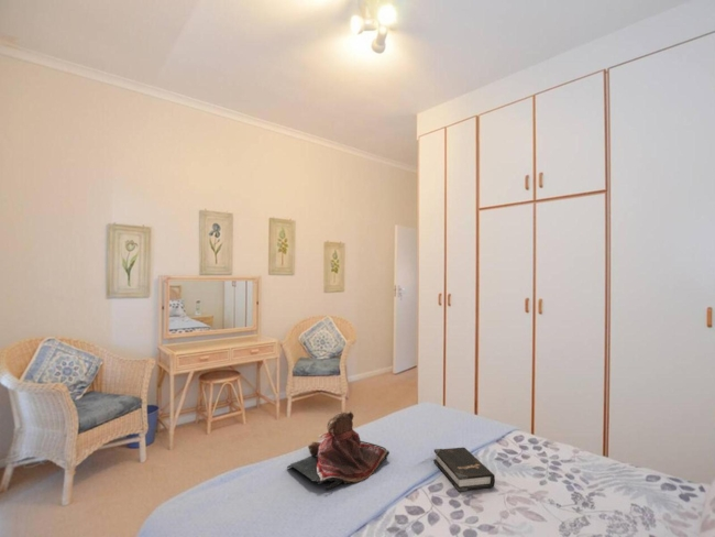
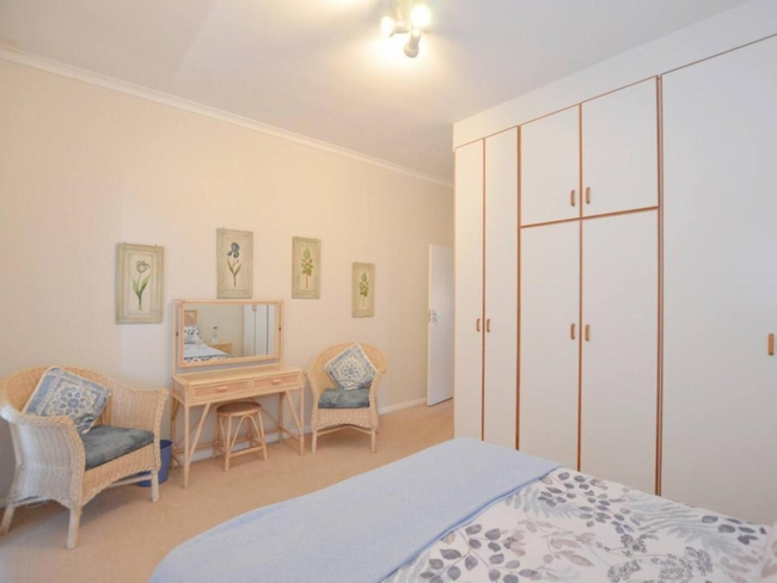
- teddy bear (341, 438)
- hardback book (462, 467)
